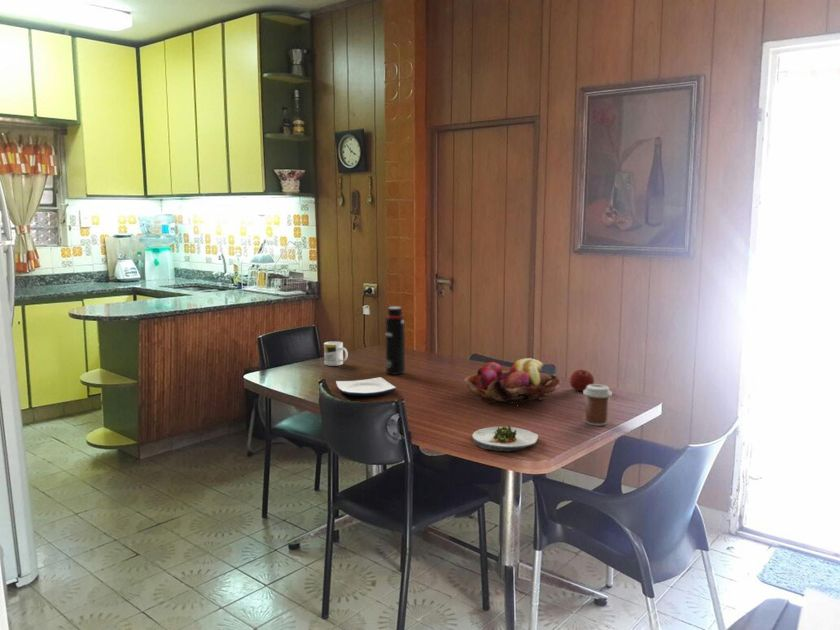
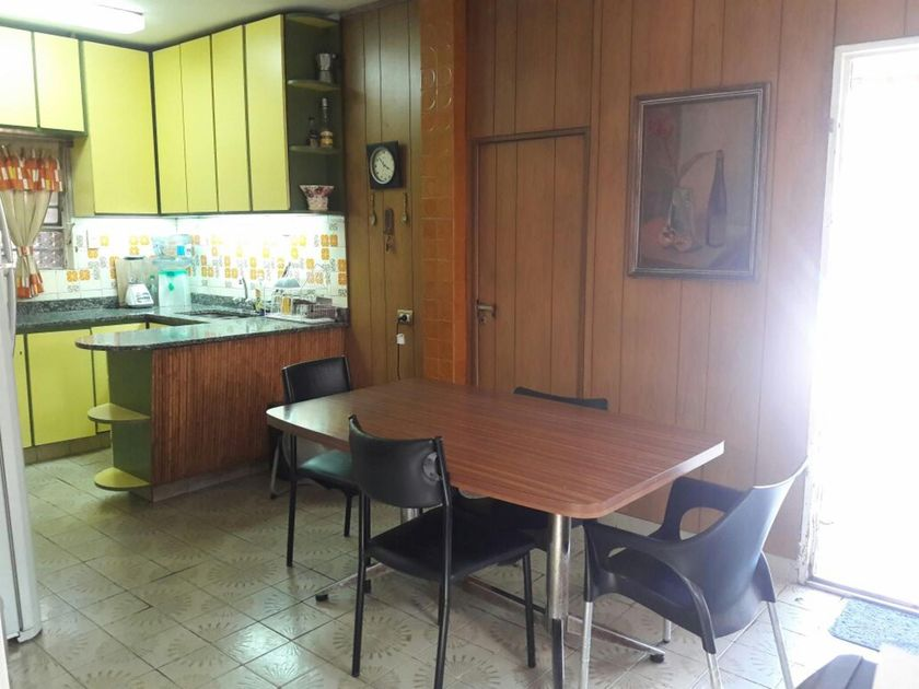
- salad plate (504, 433)
- apple (581, 379)
- fruit basket (514, 379)
- coffee cup (597, 404)
- plate (365, 387)
- mug (336, 353)
- water bottle (396, 340)
